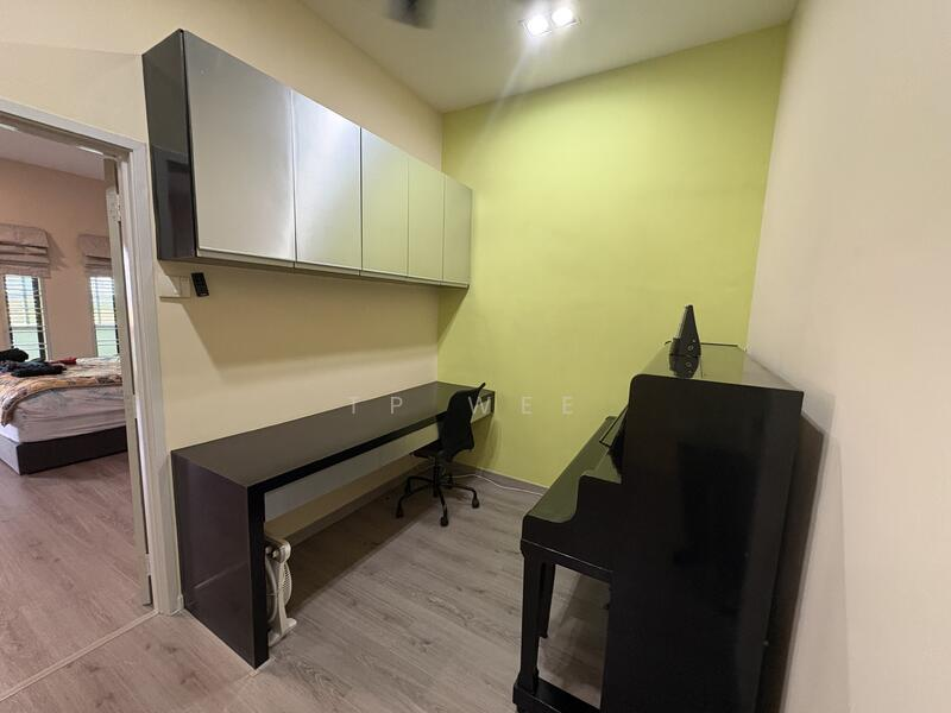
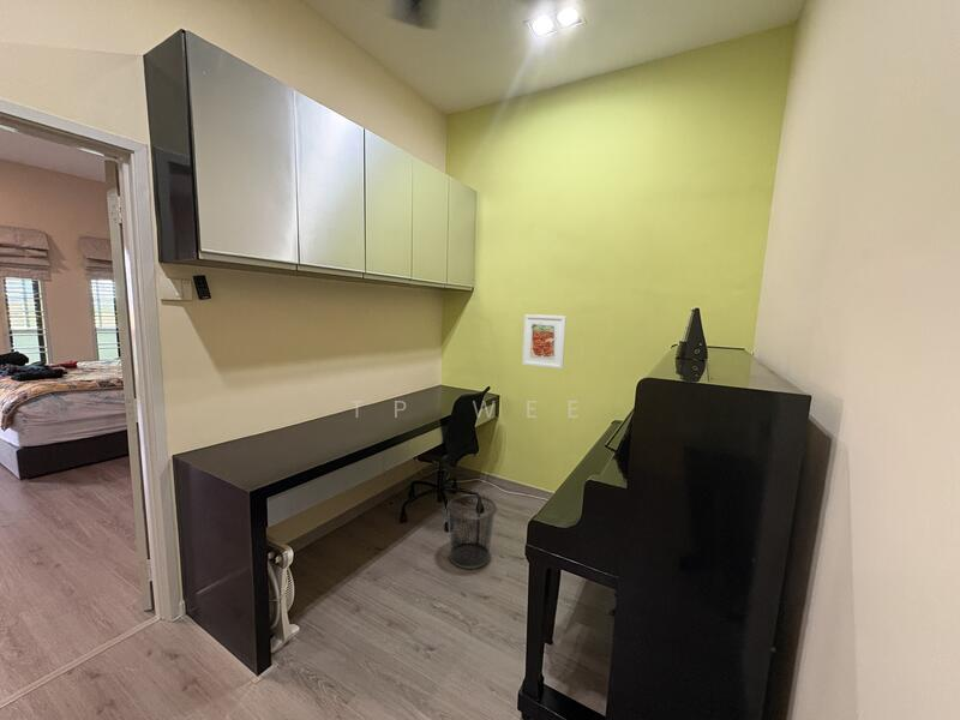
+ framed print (542, 341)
+ waste bin (470, 530)
